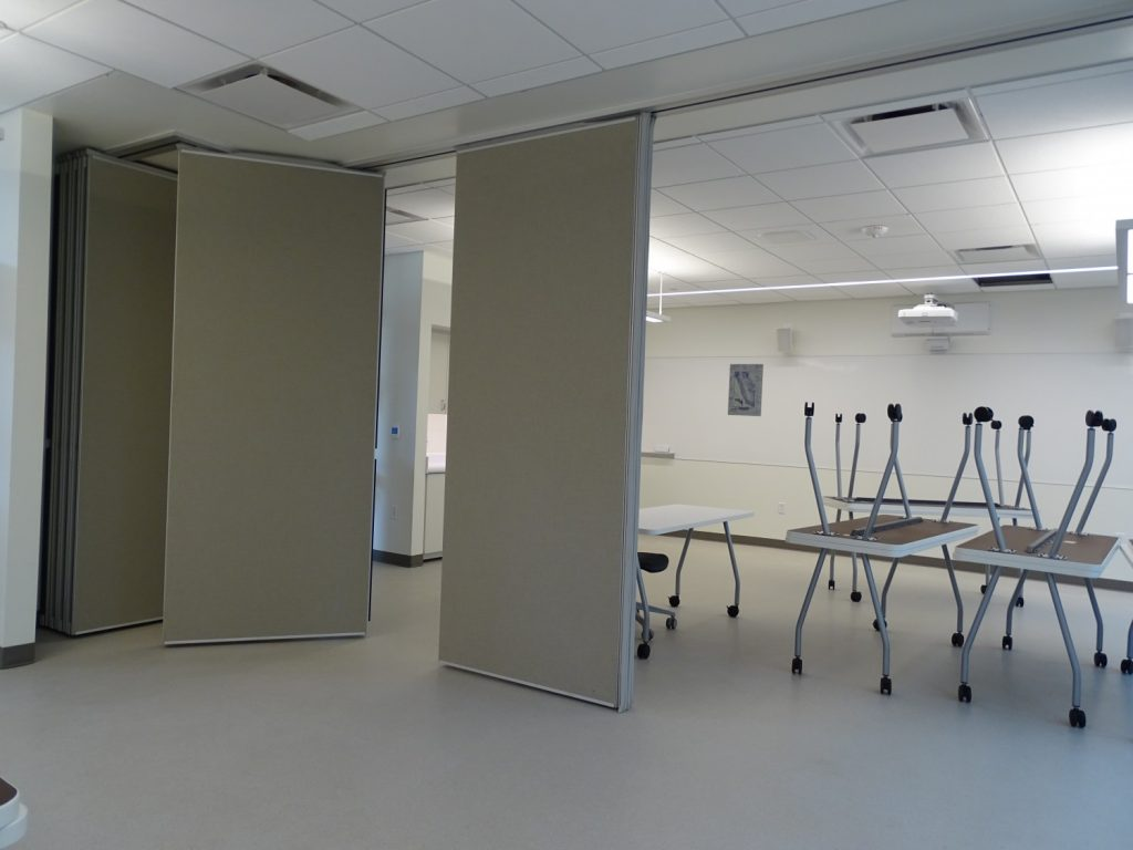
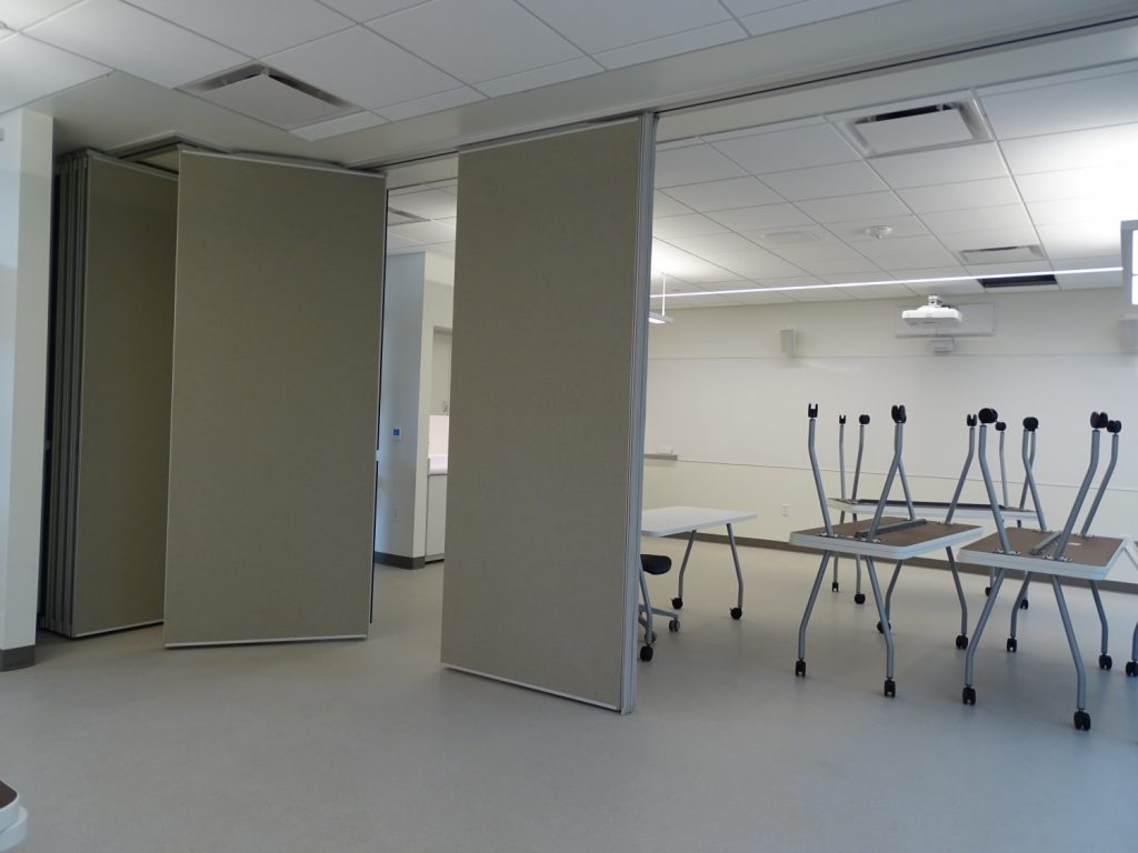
- wall art (745, 390)
